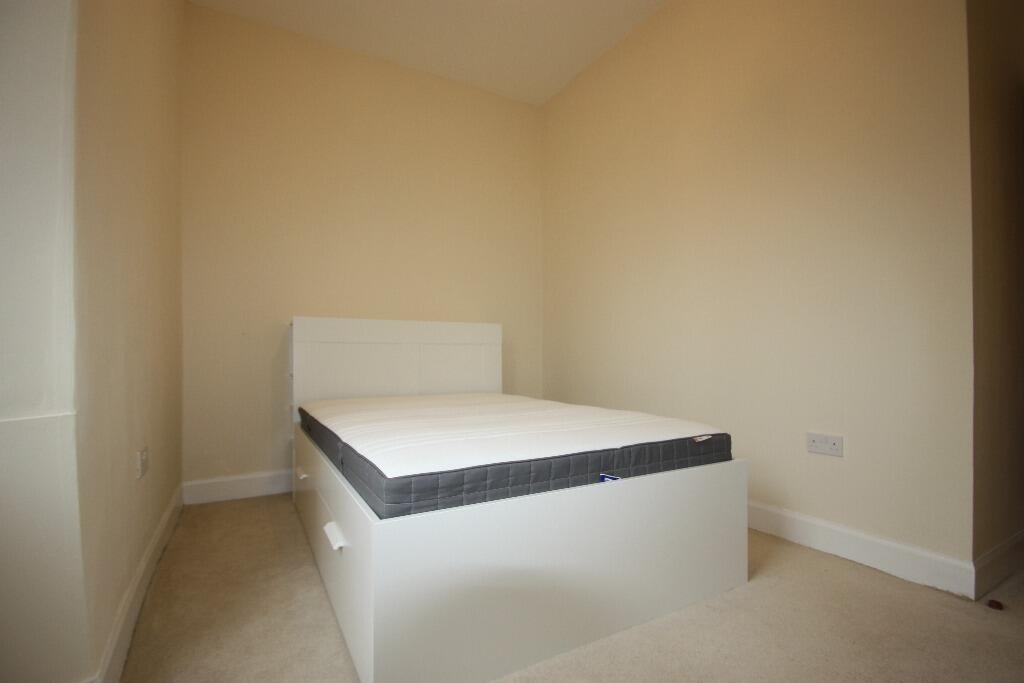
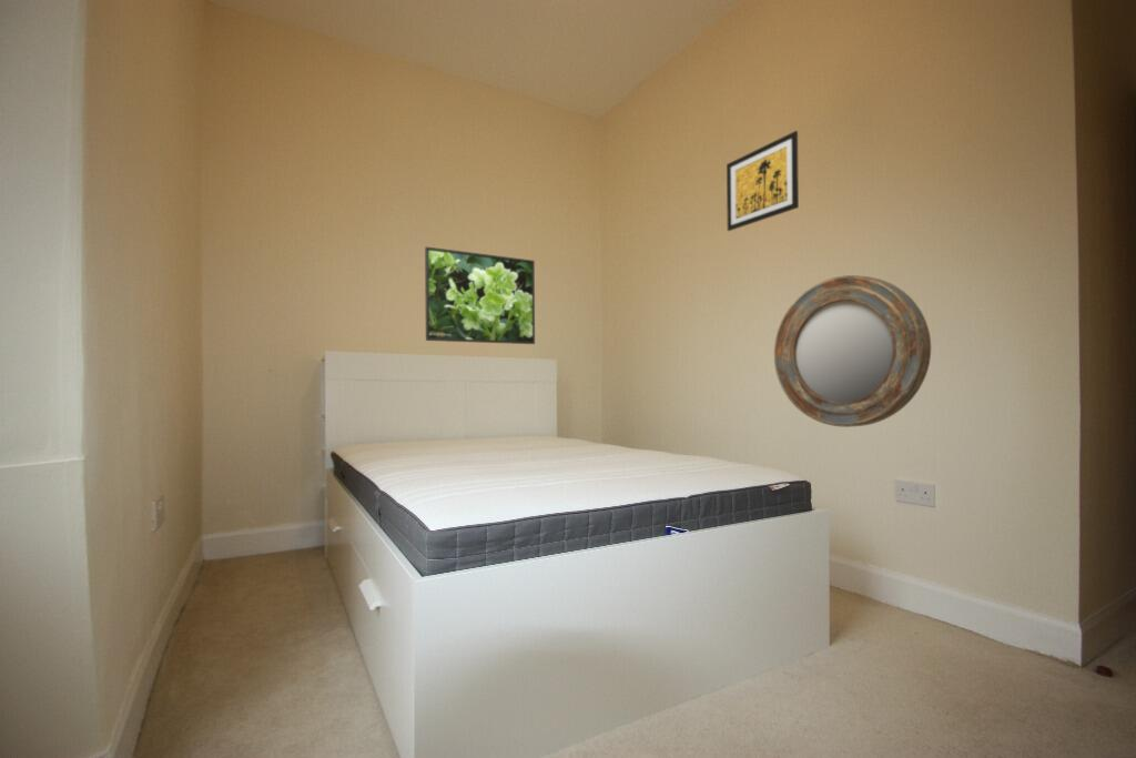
+ home mirror (842, 351)
+ wall art (760, 184)
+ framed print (483, 297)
